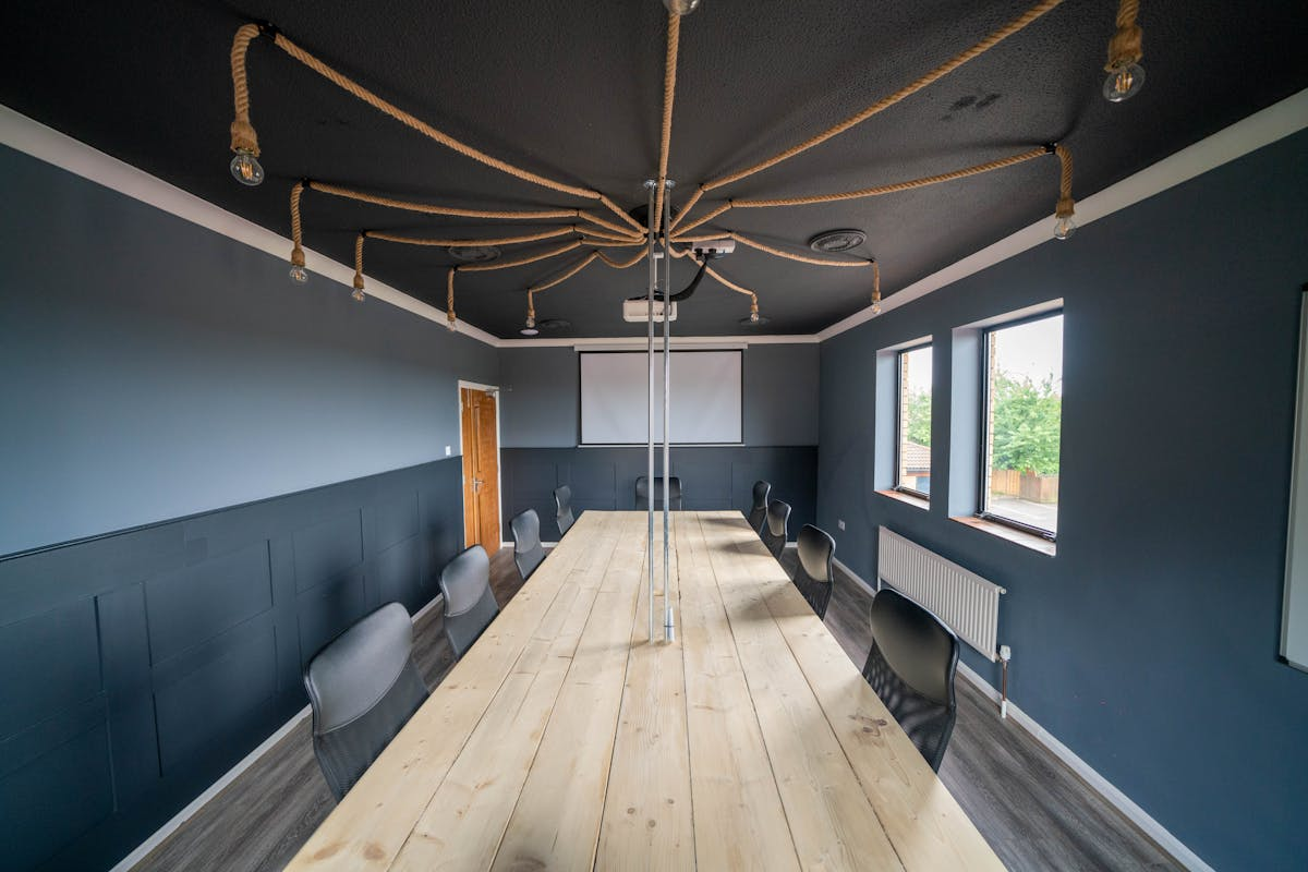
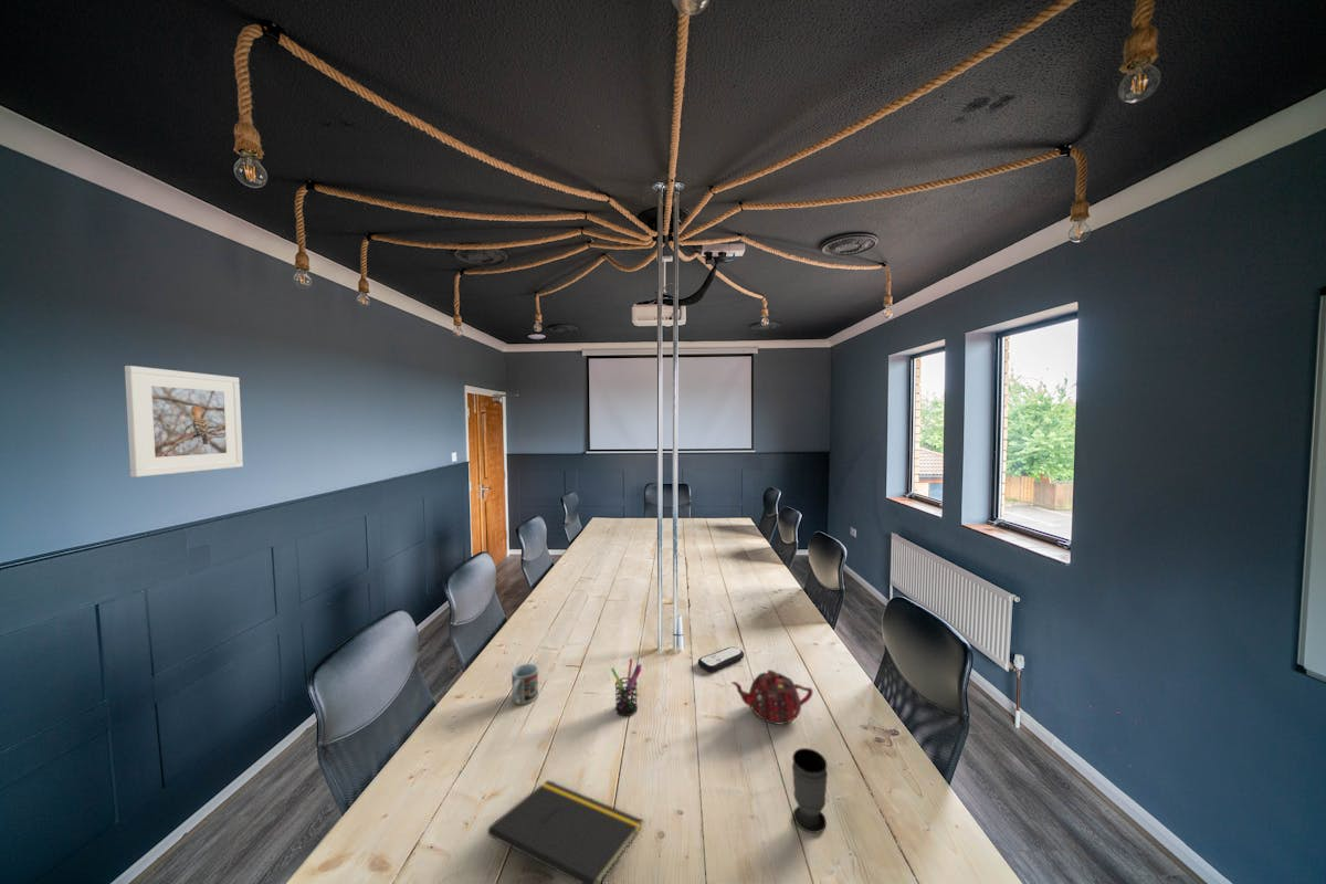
+ remote control (722, 657)
+ cup (809, 789)
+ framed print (190, 421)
+ pen holder (625, 686)
+ teapot (771, 692)
+ notepad (567, 827)
+ cup (523, 686)
